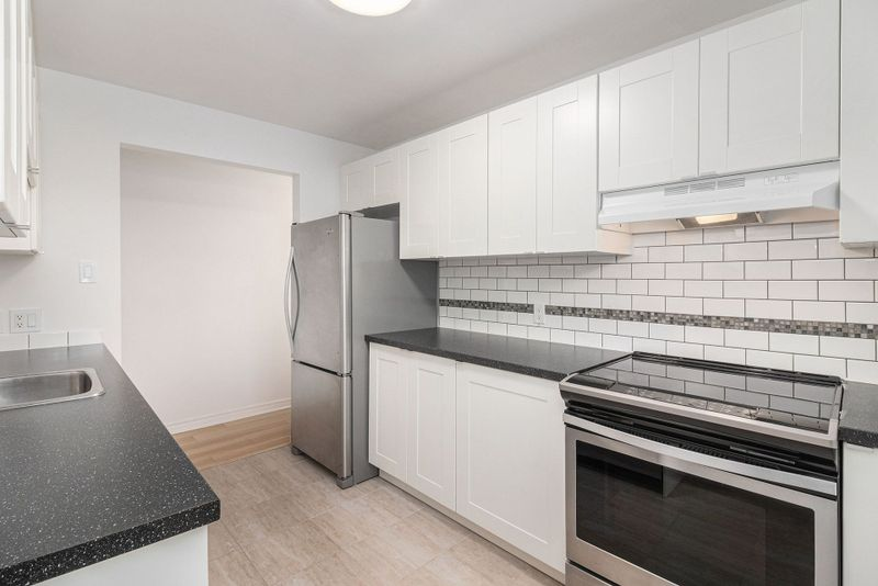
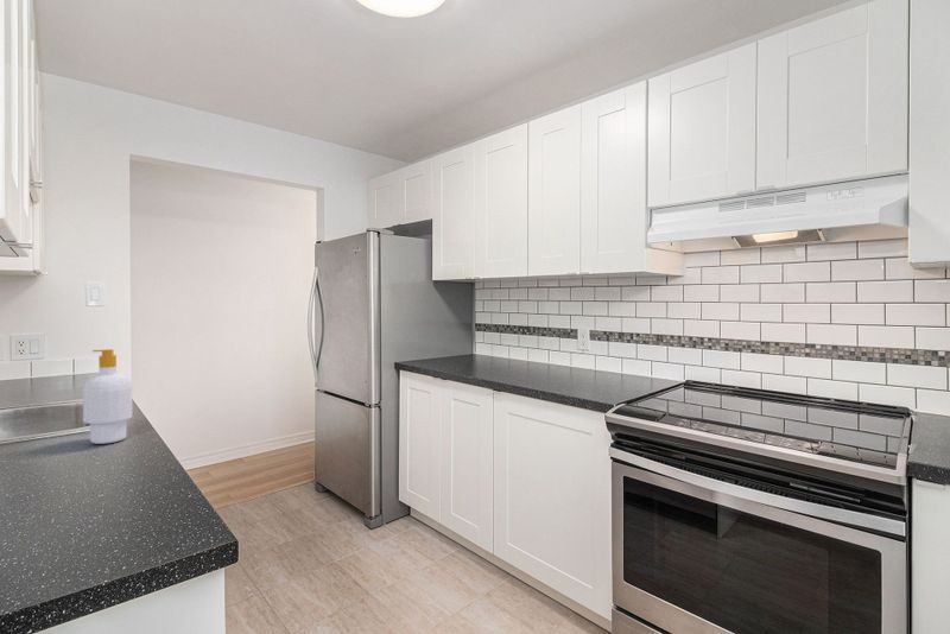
+ soap bottle (108, 394)
